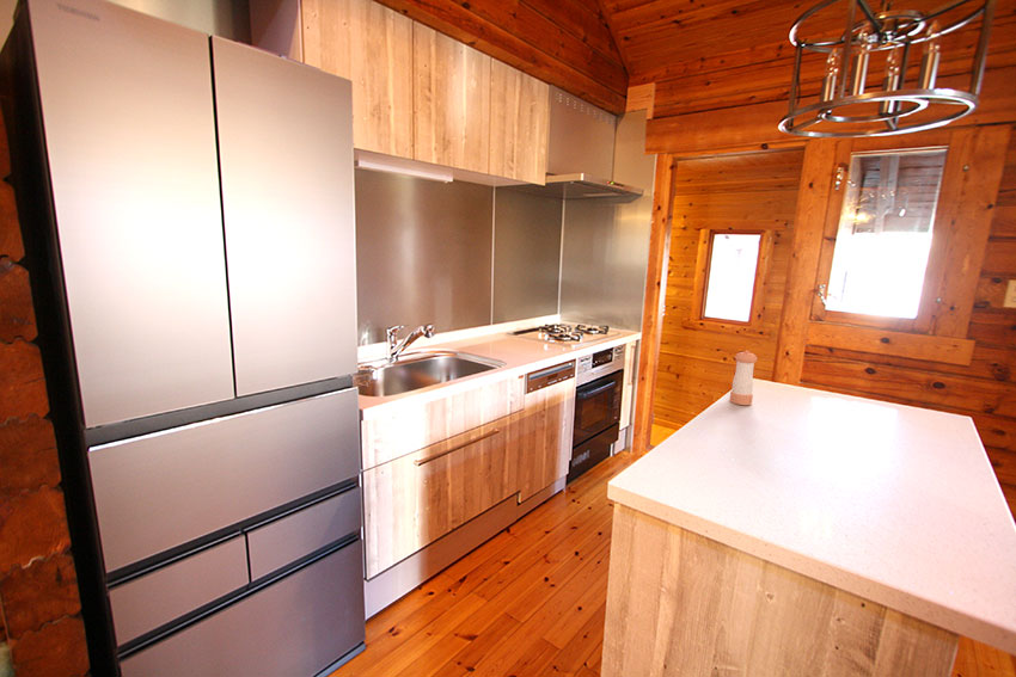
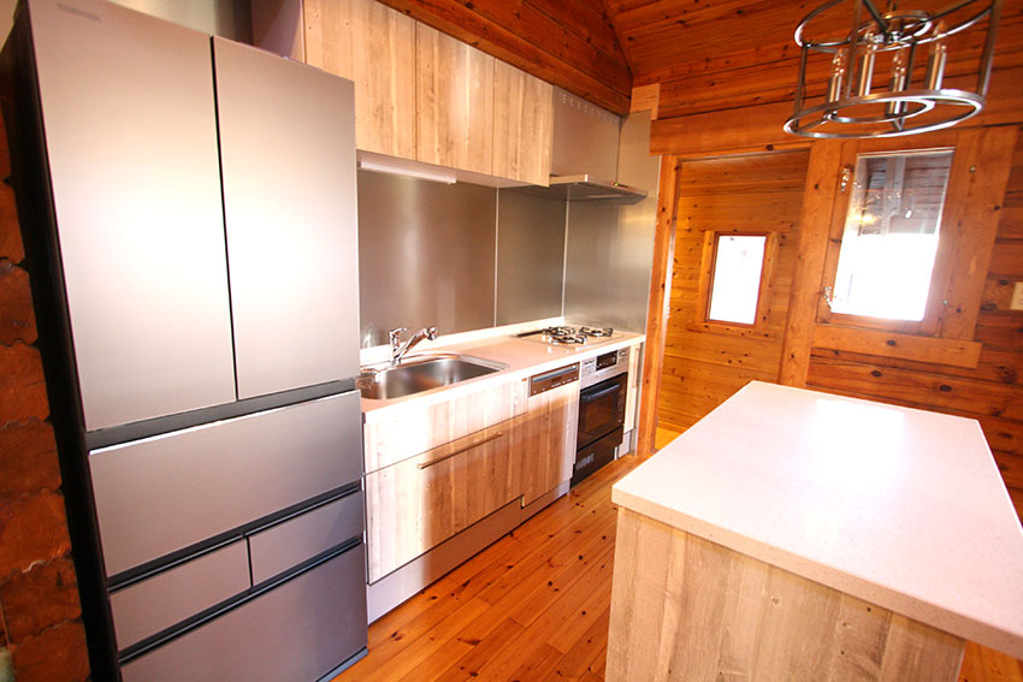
- pepper shaker (743, 376)
